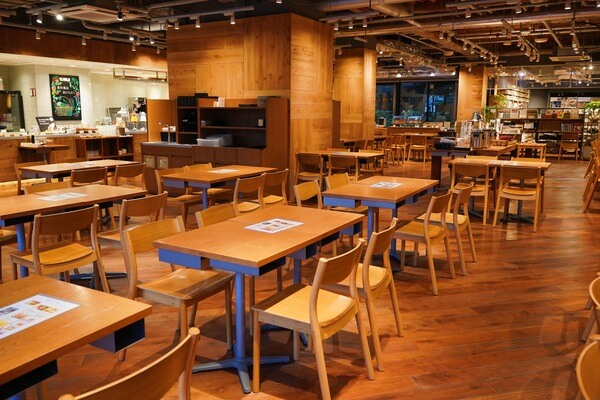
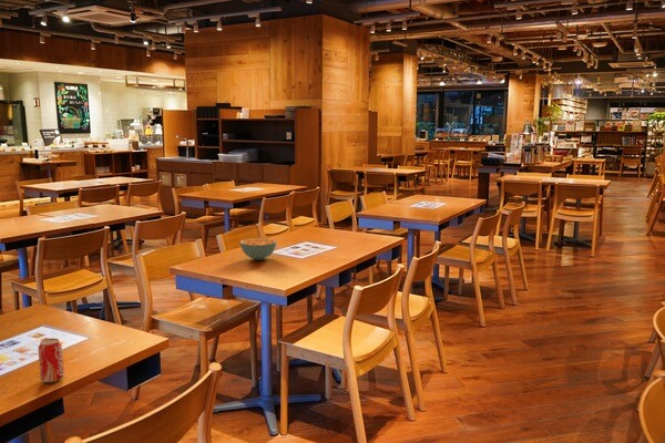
+ cereal bowl (258, 249)
+ beverage can (51, 360)
